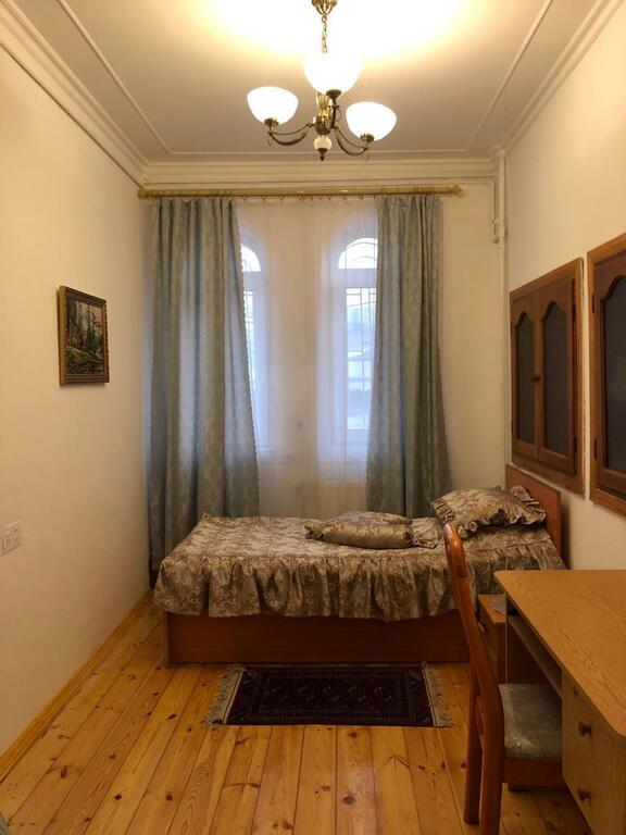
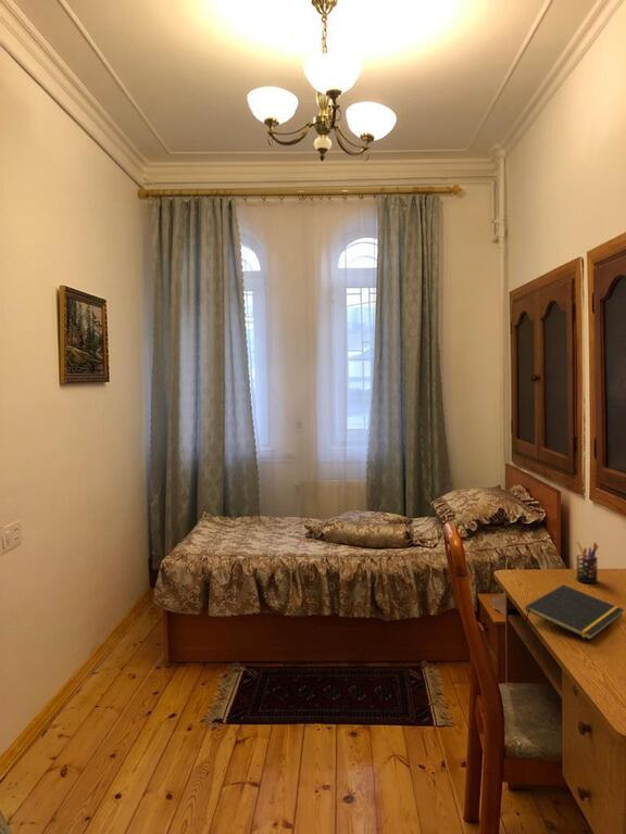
+ pen holder (589, 560)
+ notepad (575, 609)
